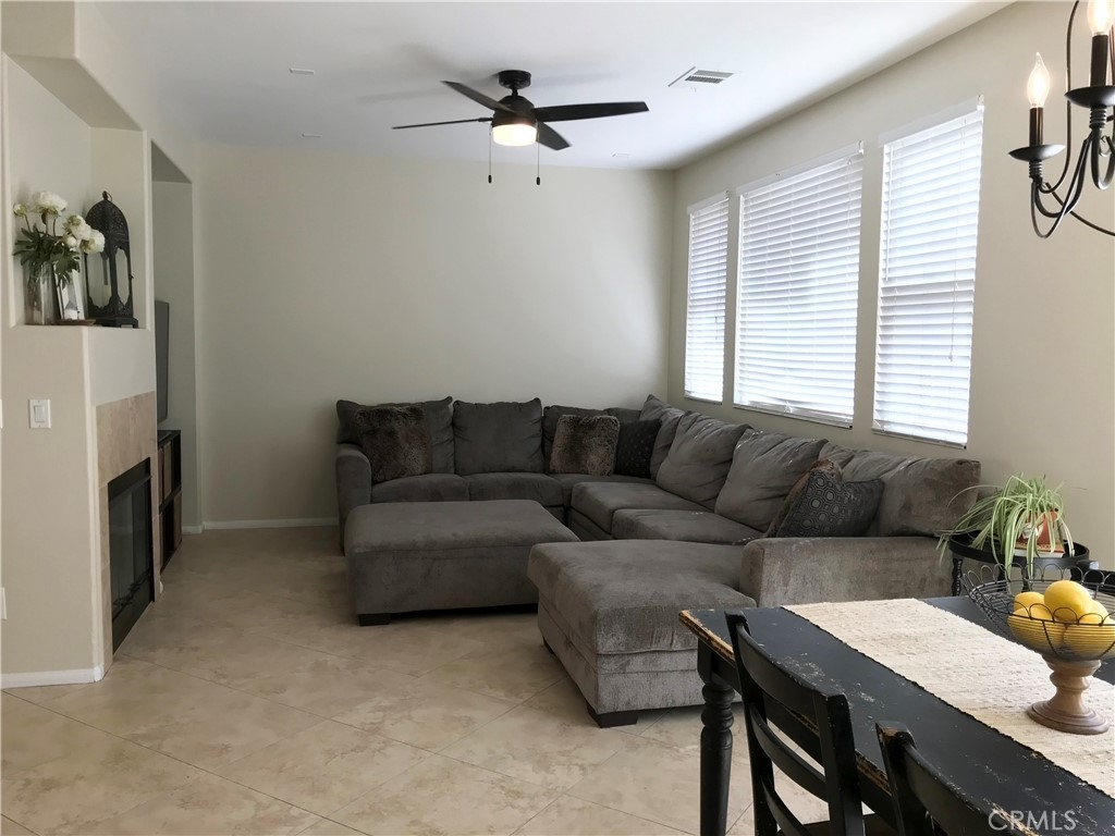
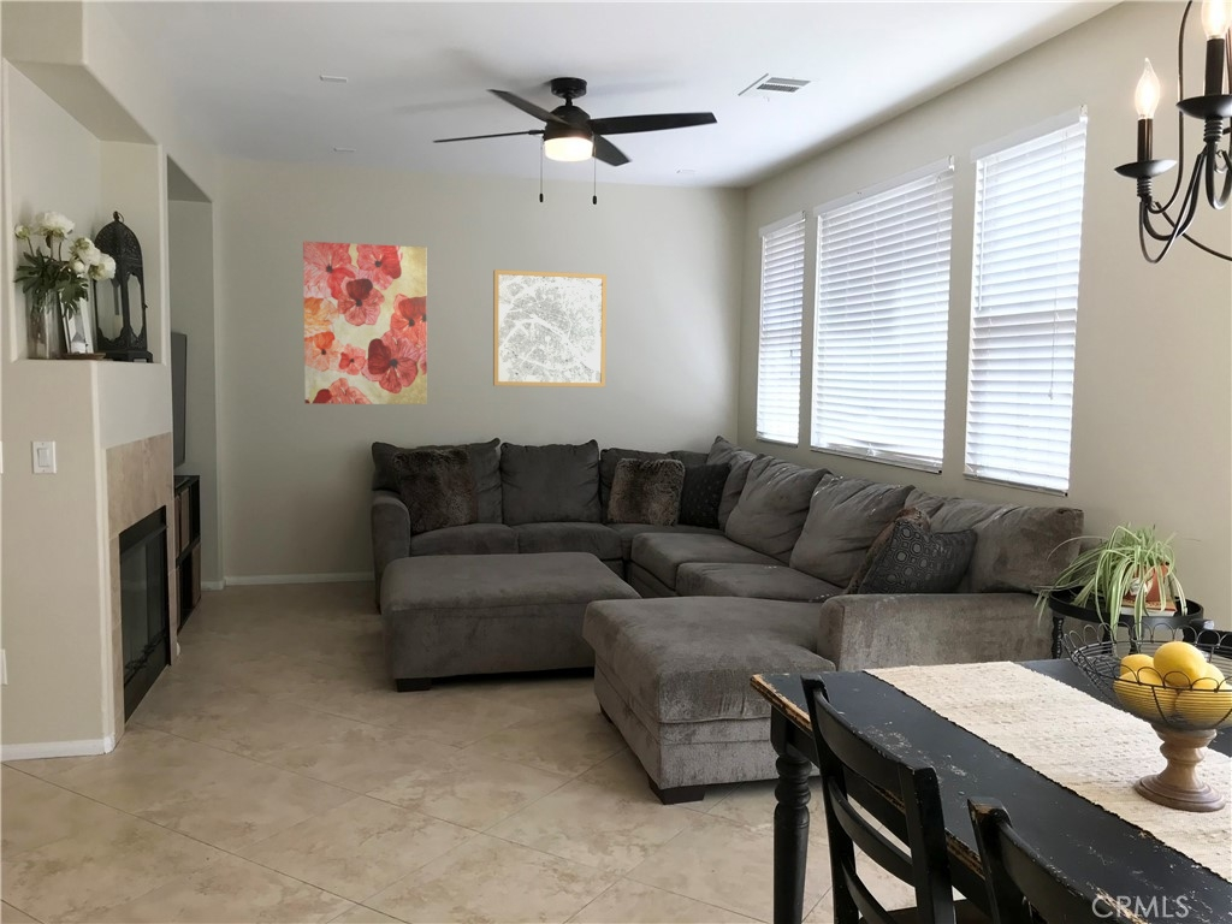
+ wall art (550, 330)
+ wall art (366, 324)
